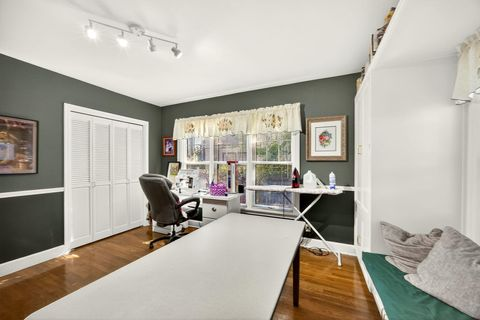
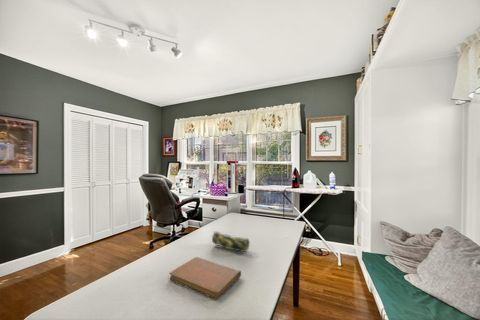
+ notebook (205, 274)
+ pencil case (229, 241)
